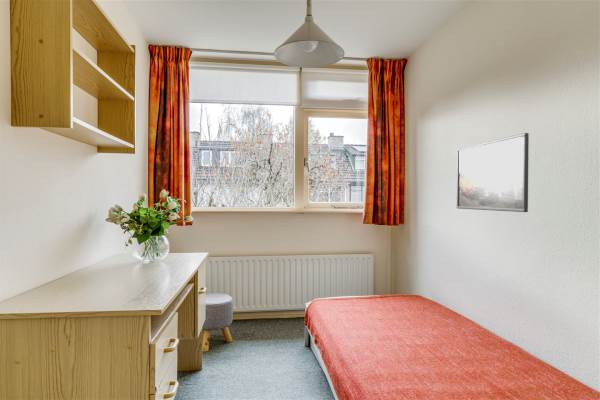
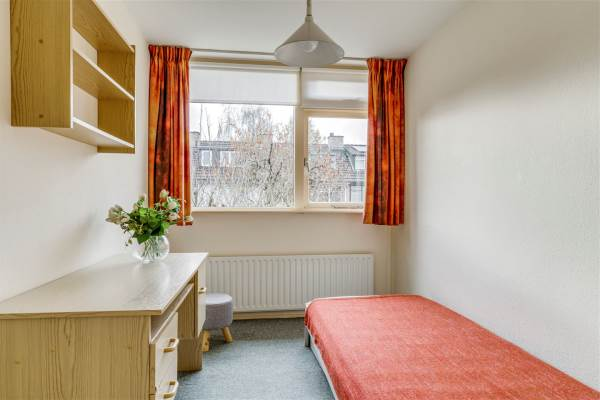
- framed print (487, 176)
